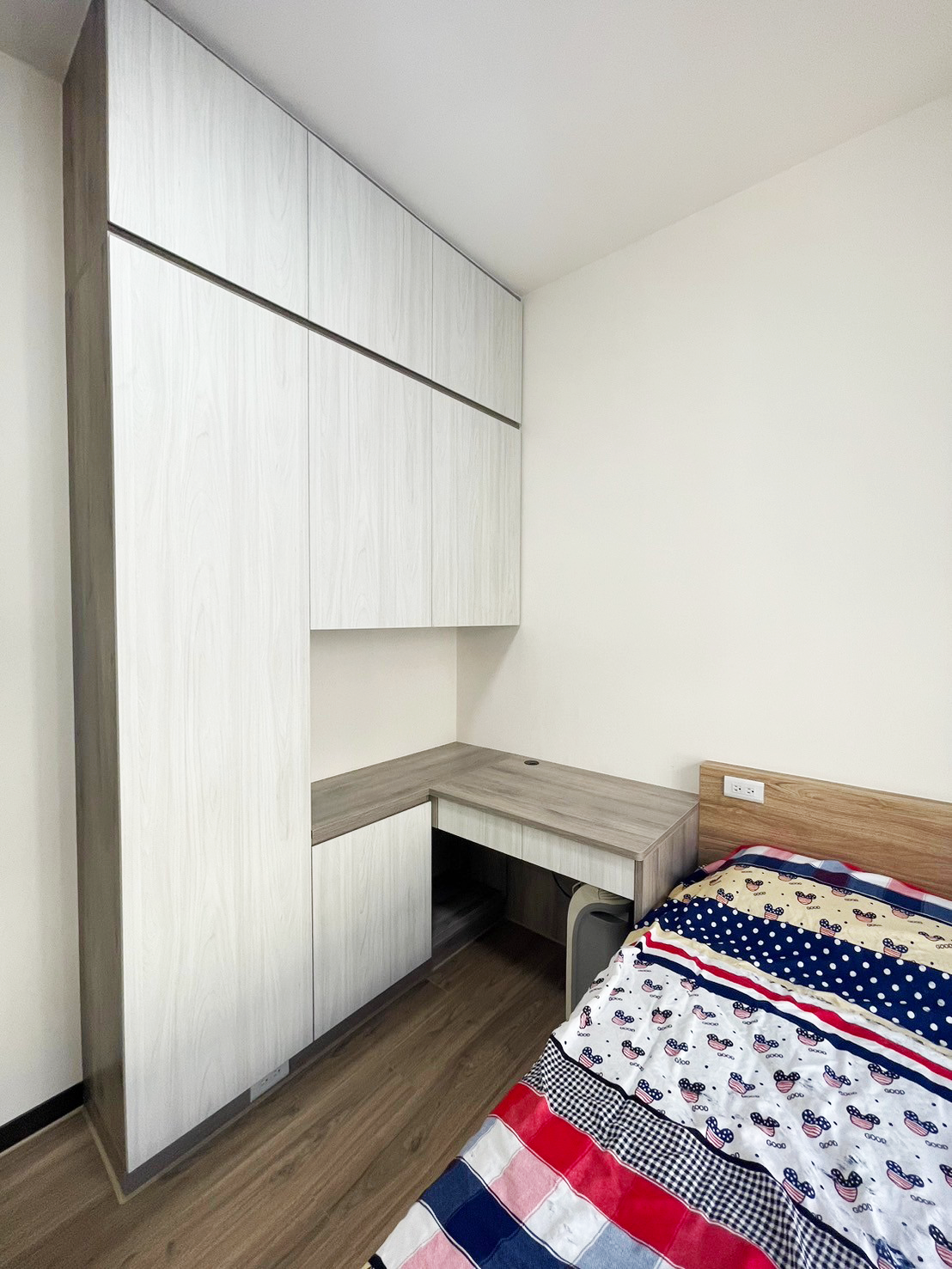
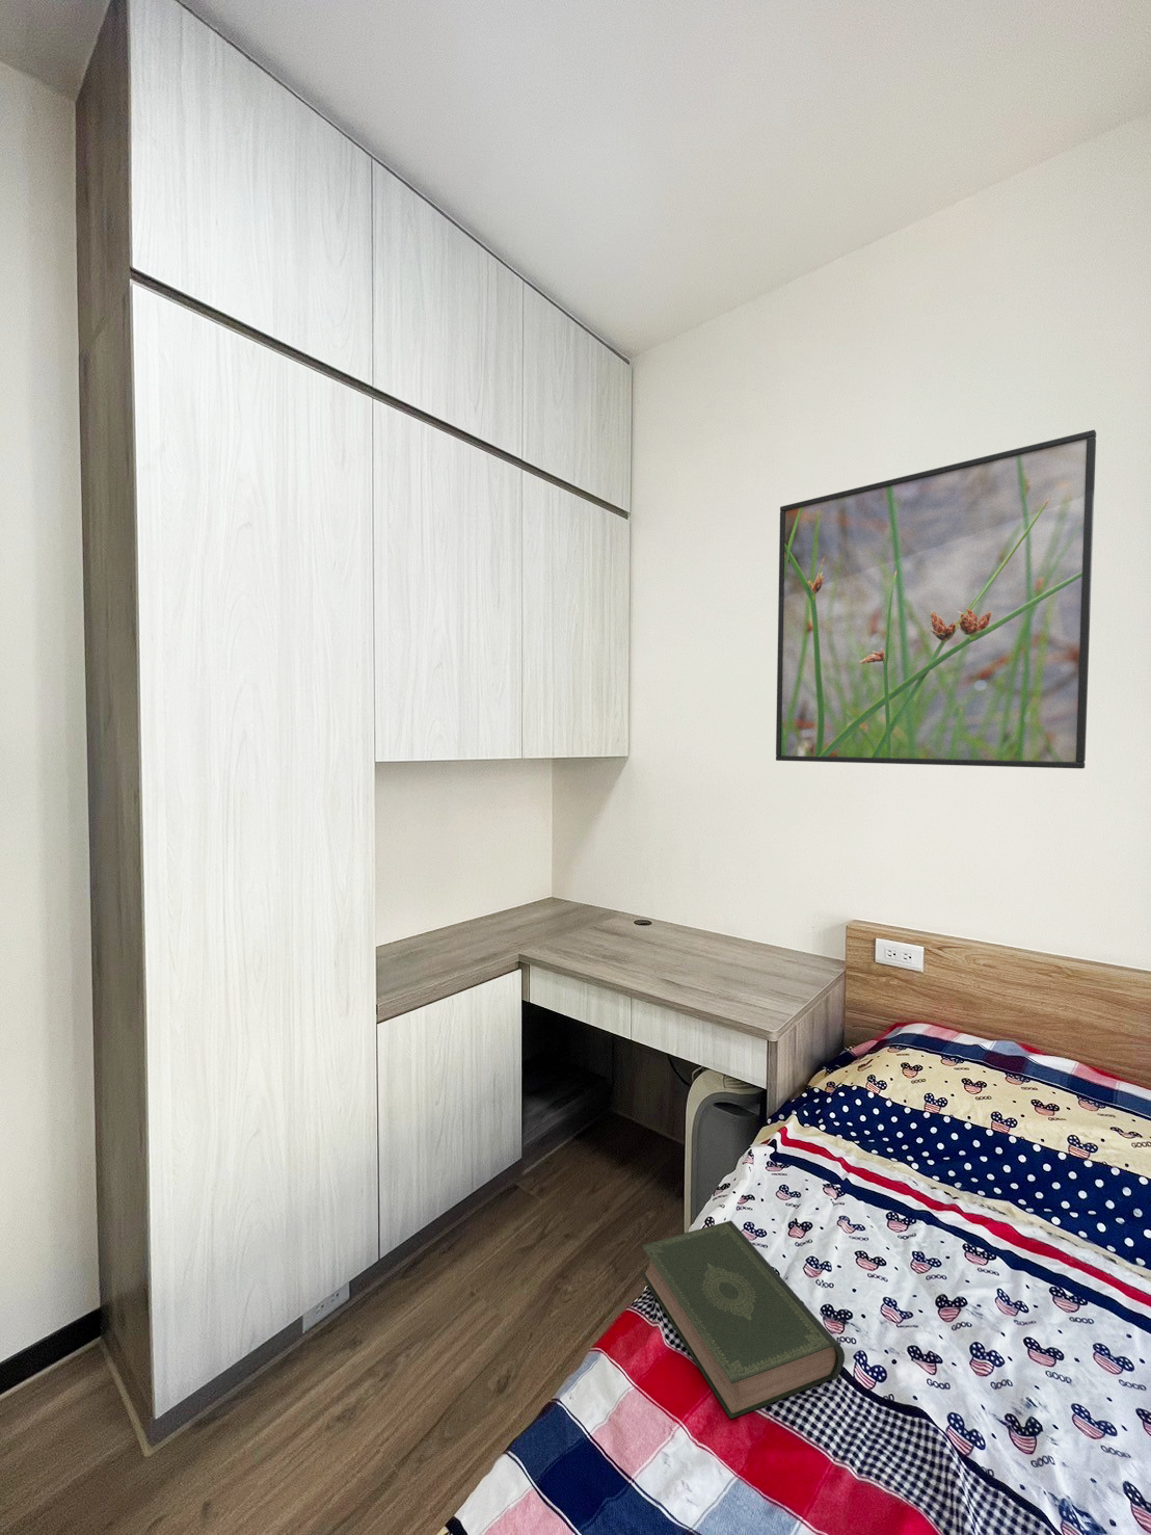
+ book (734, 1304)
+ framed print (912, 619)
